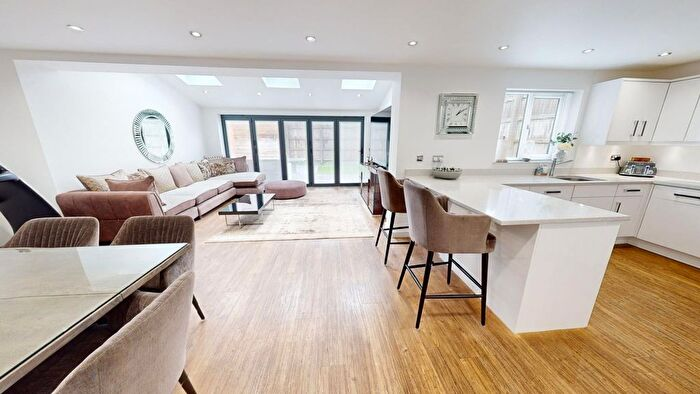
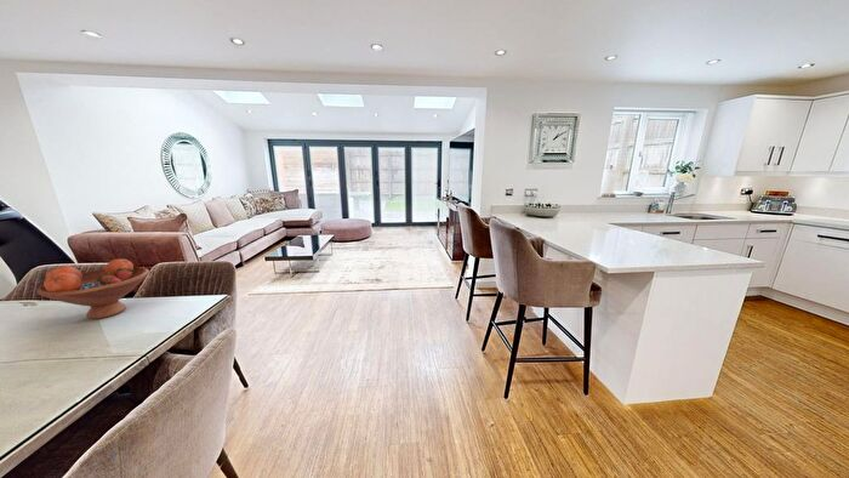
+ fruit bowl (101, 289)
